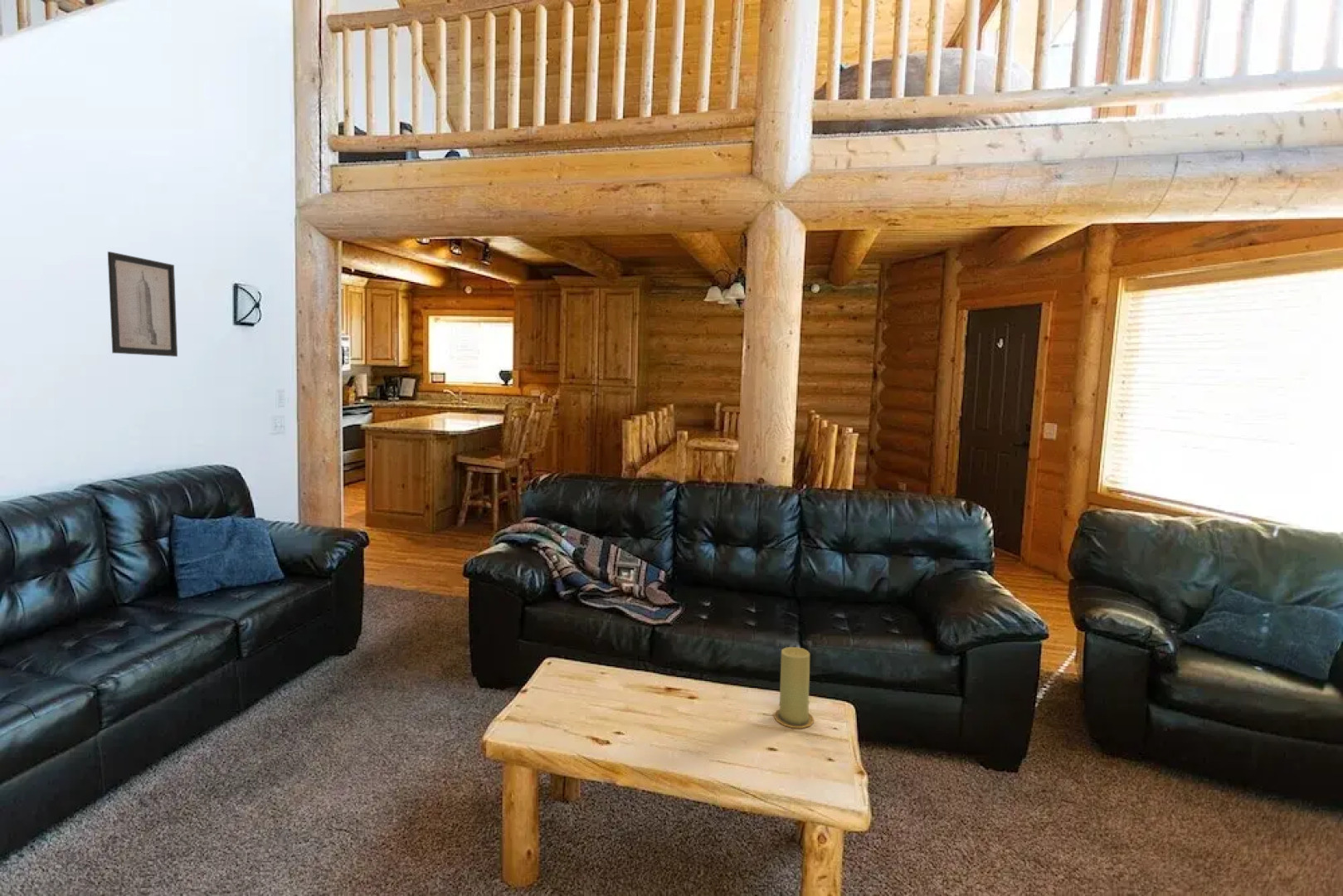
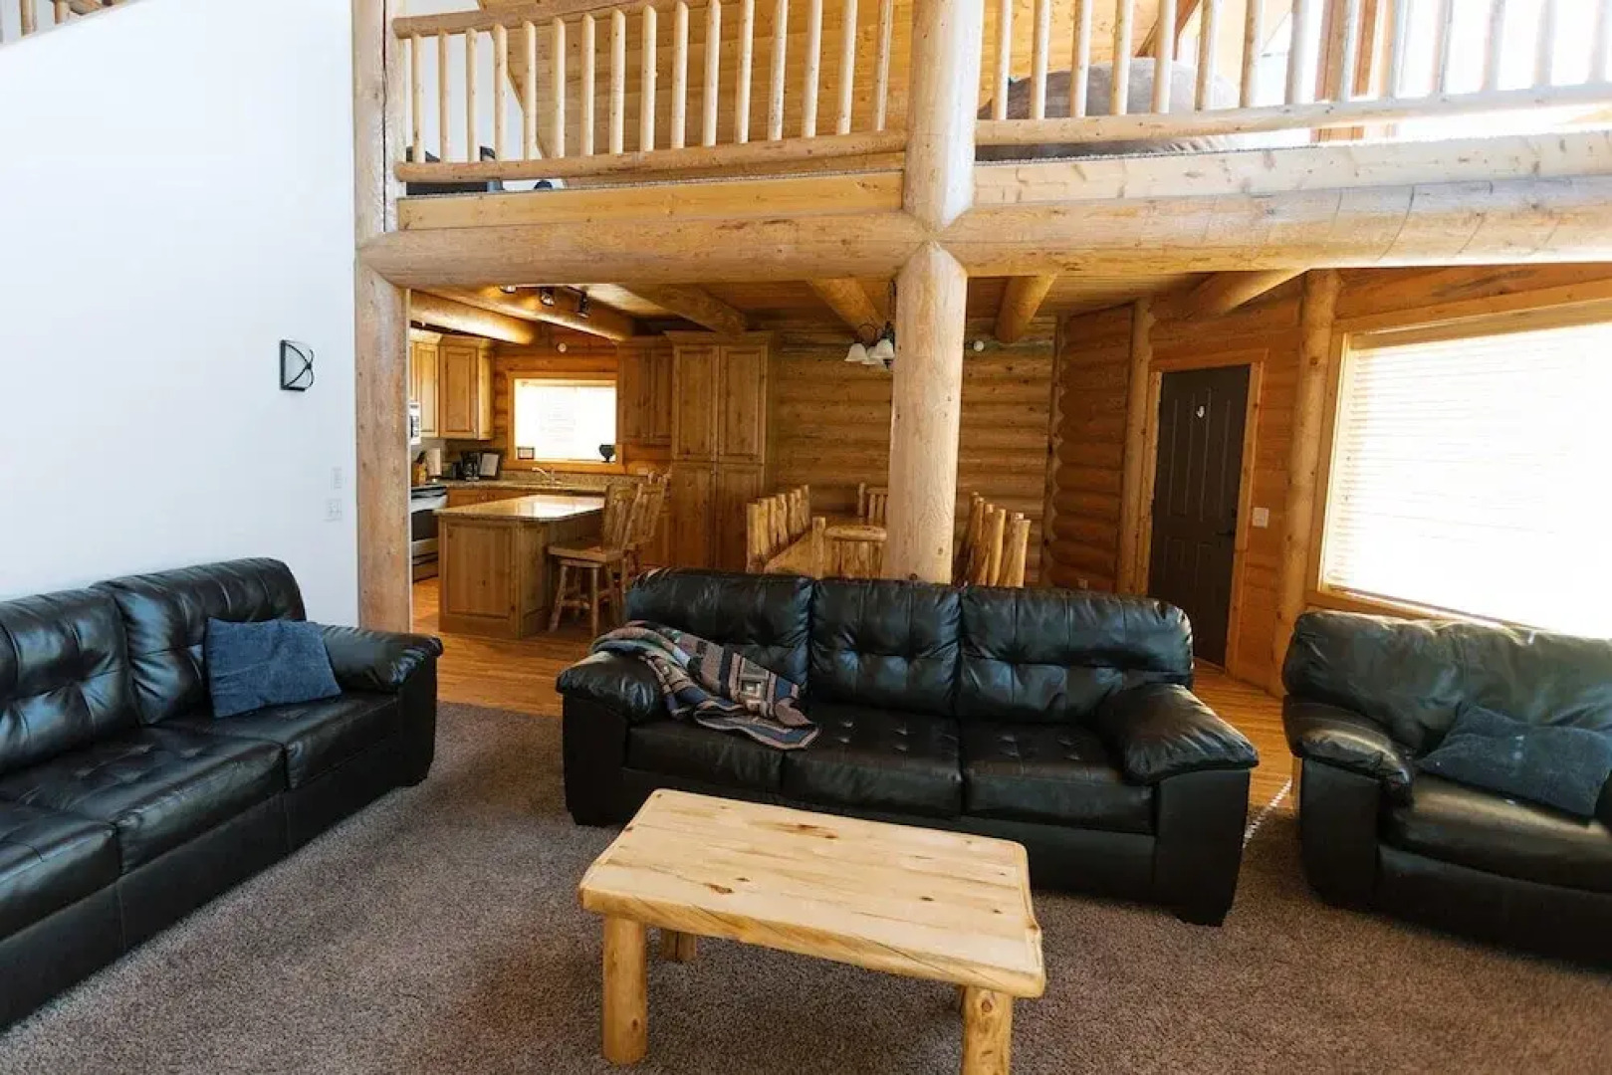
- wall art (144, 307)
- candle (795, 684)
